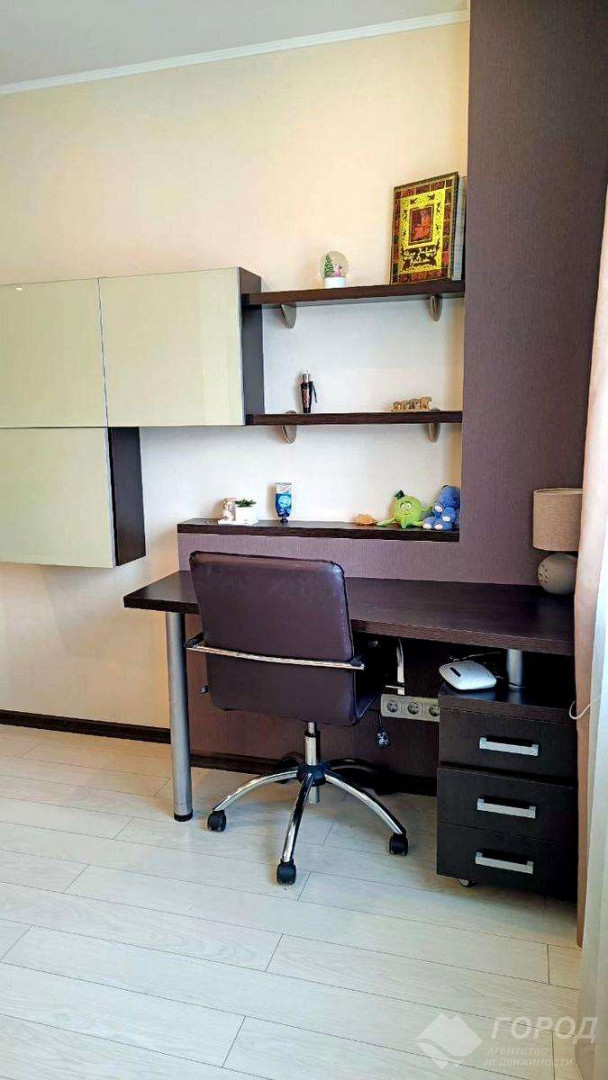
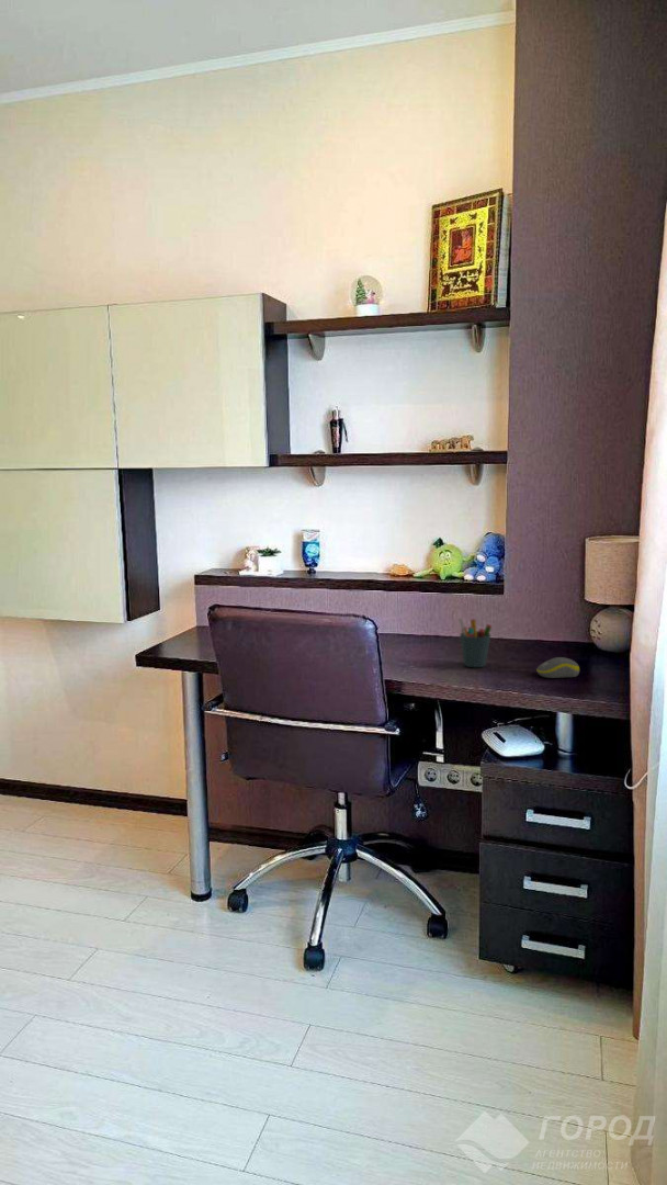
+ pen holder (475, 641)
+ computer mouse (557, 666)
